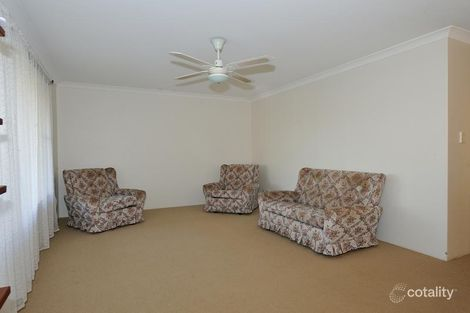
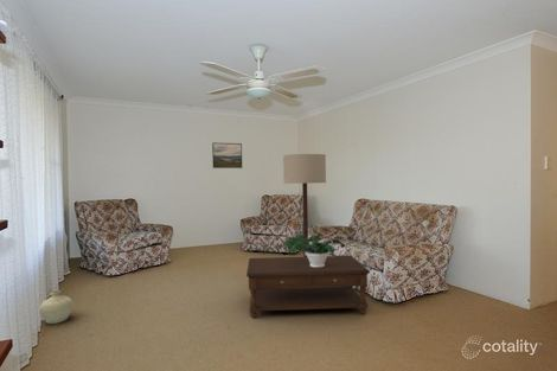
+ floor lamp (305, 219)
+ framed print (228, 155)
+ ceramic jug (56, 305)
+ coffee table (305, 283)
+ potted plant (313, 250)
